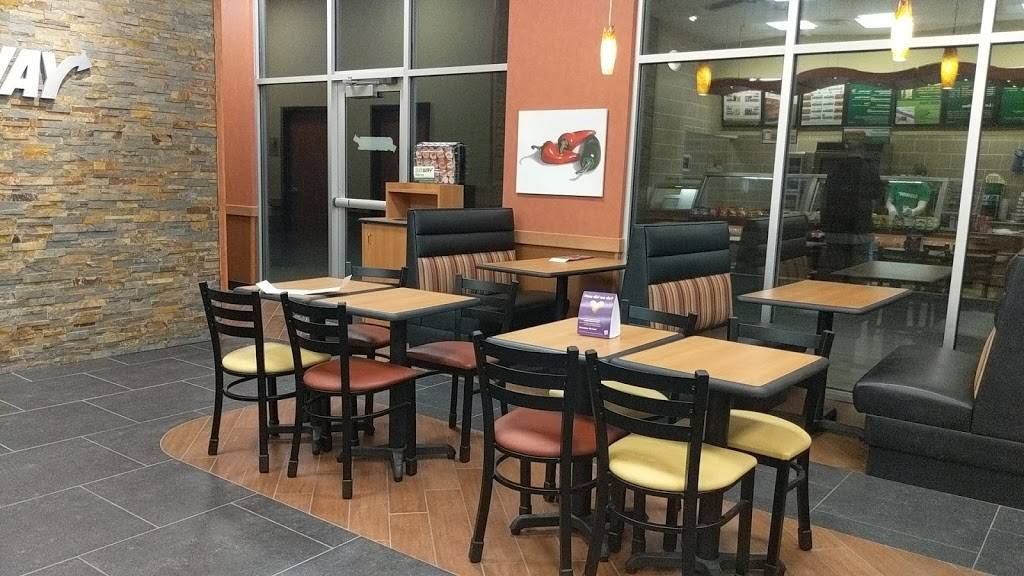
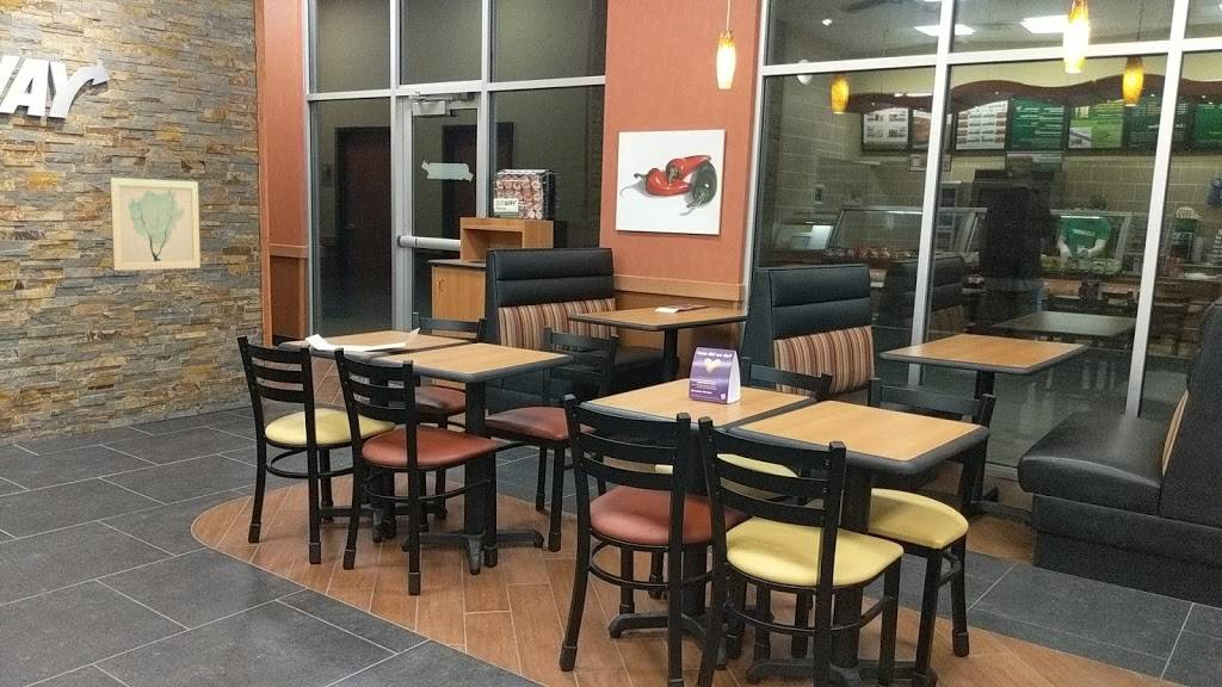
+ wall art (156, 224)
